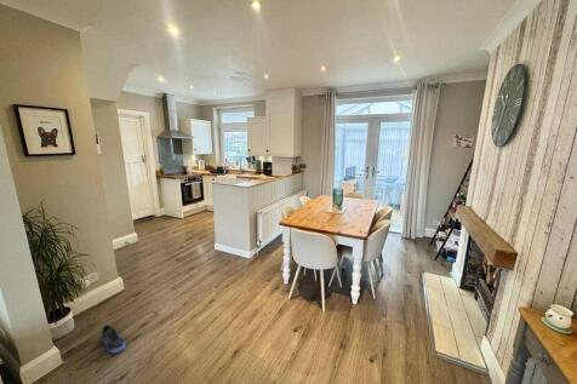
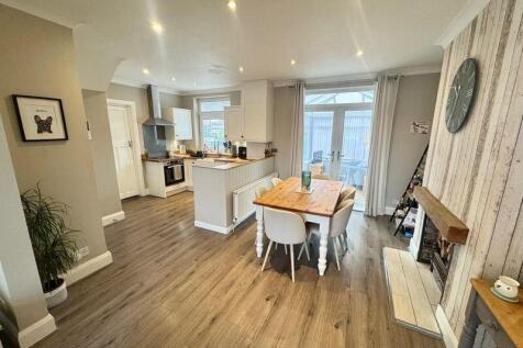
- sneaker (112, 338)
